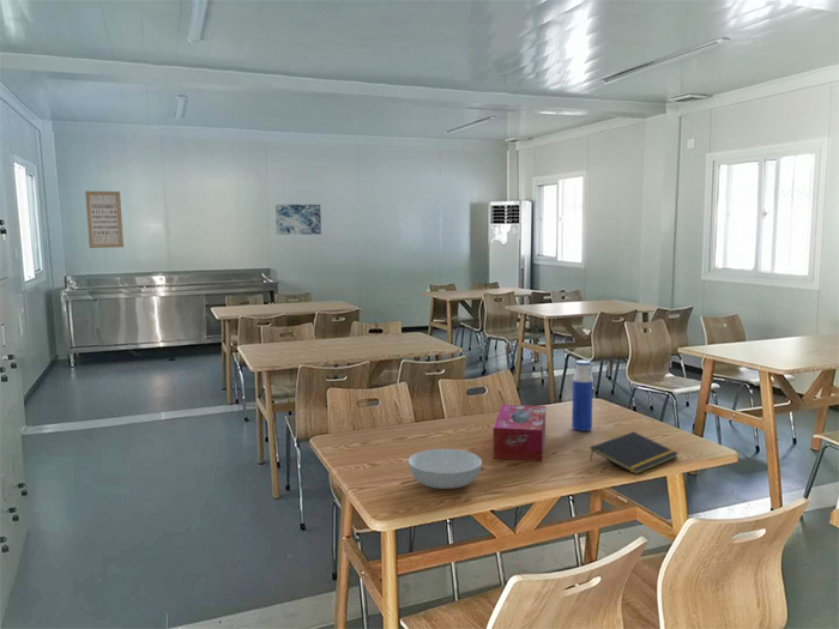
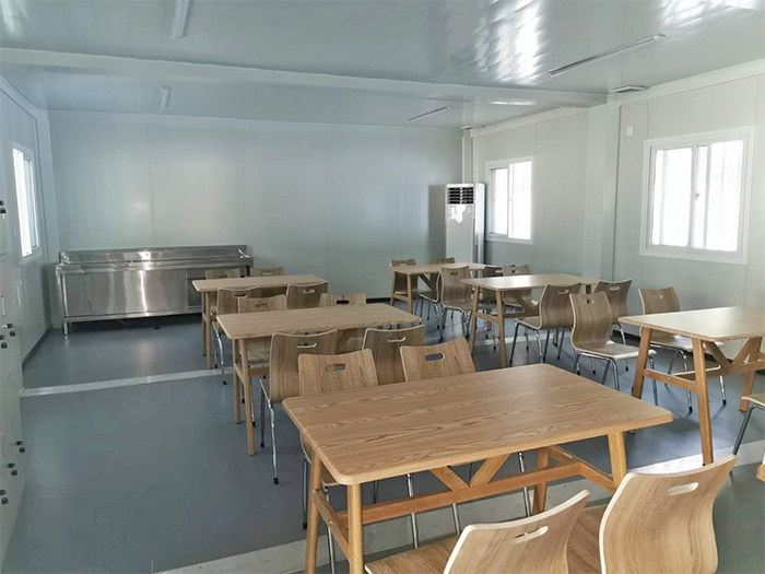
- wall art (104, 219)
- tissue box (520, 430)
- water bottle (581, 394)
- notepad (634, 452)
- serving bowl (445, 471)
- wall art (298, 219)
